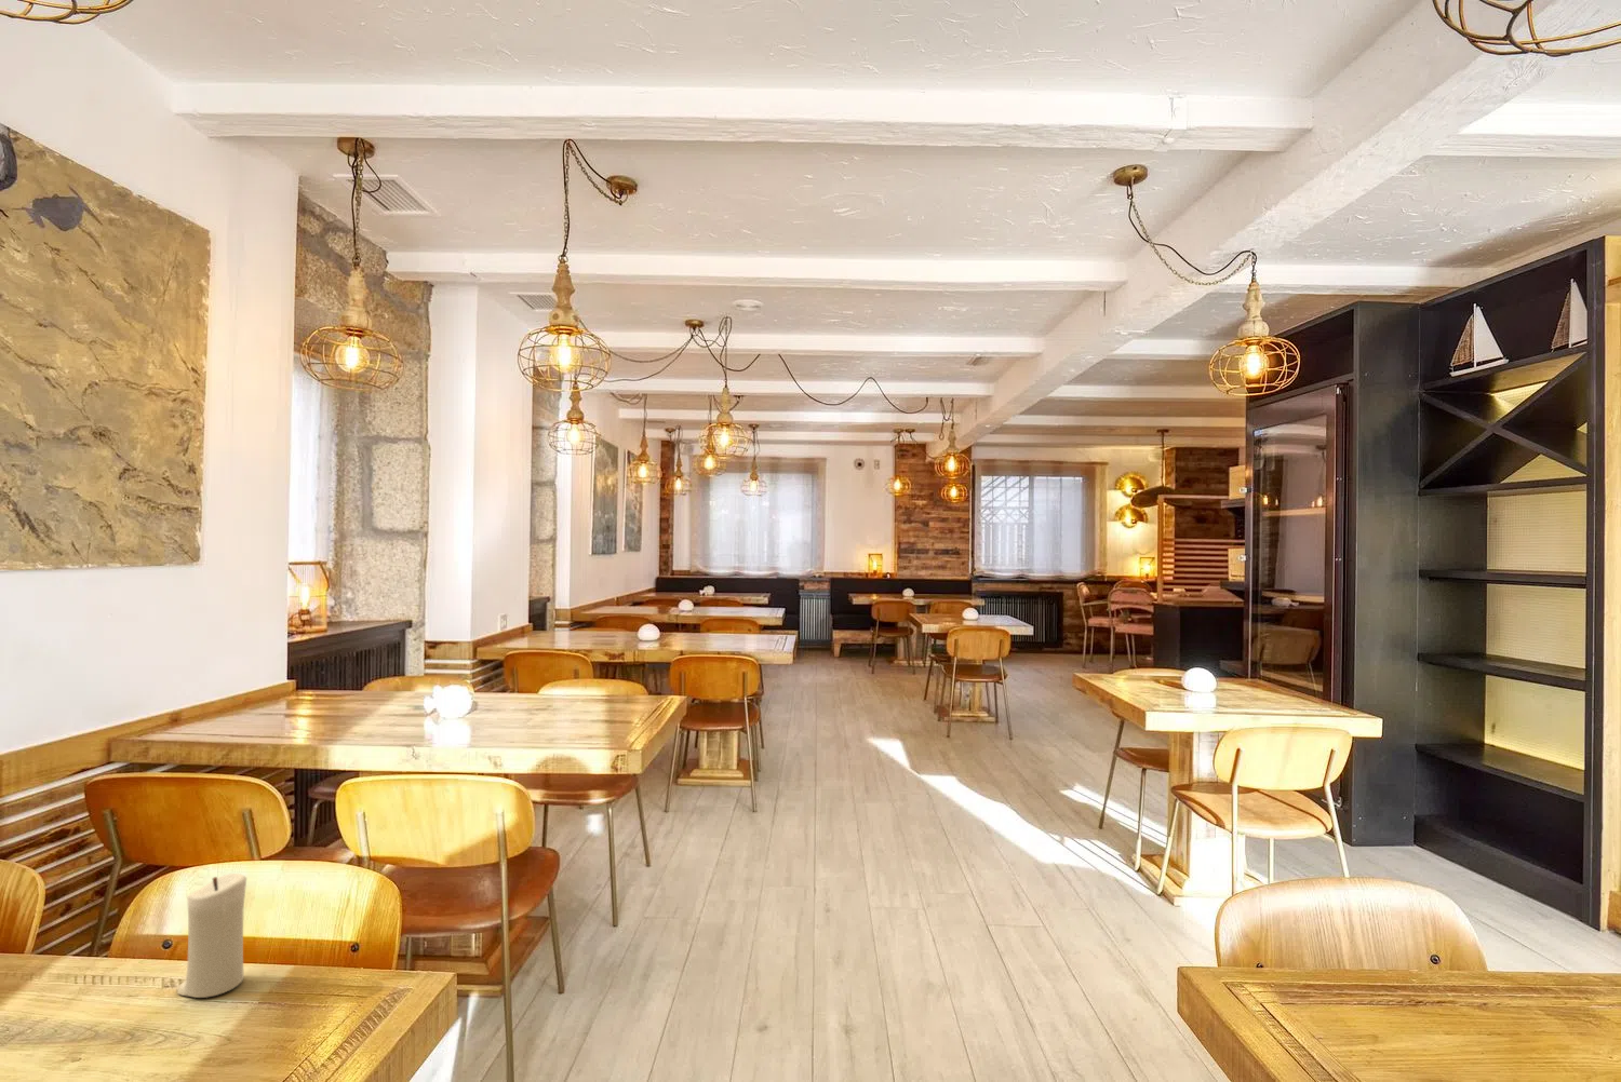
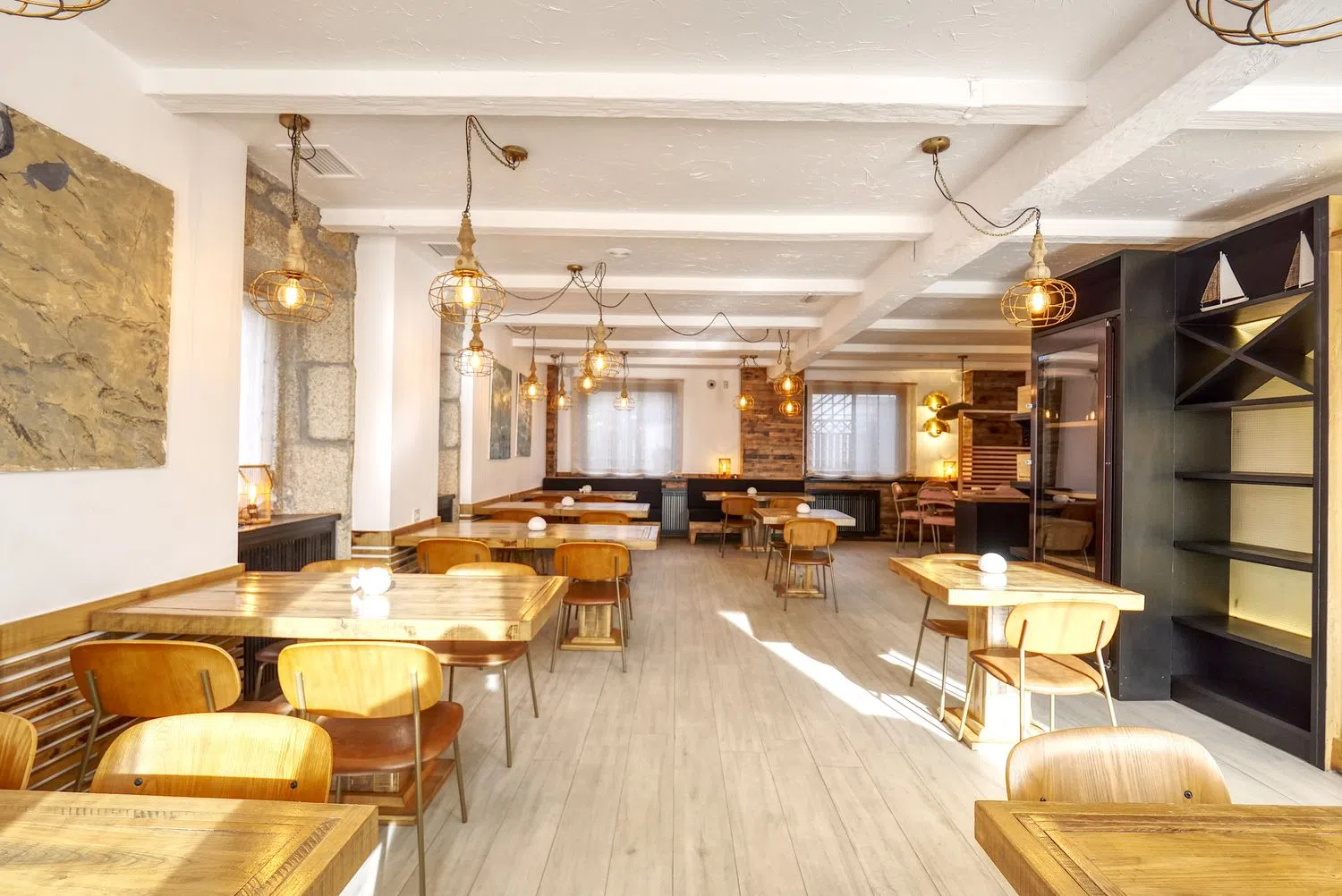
- candle (211, 931)
